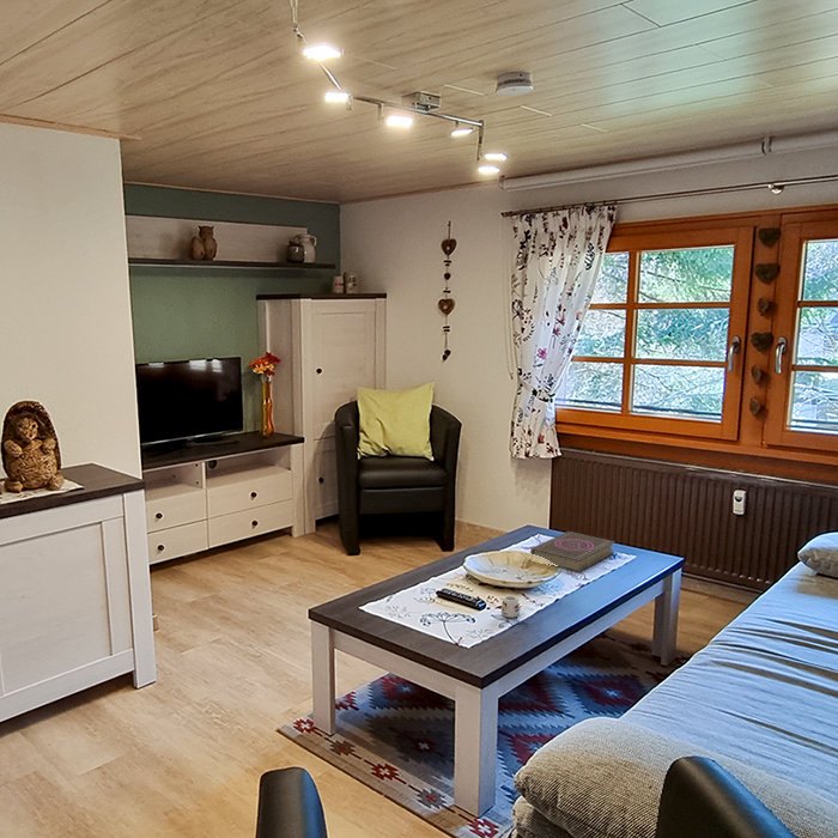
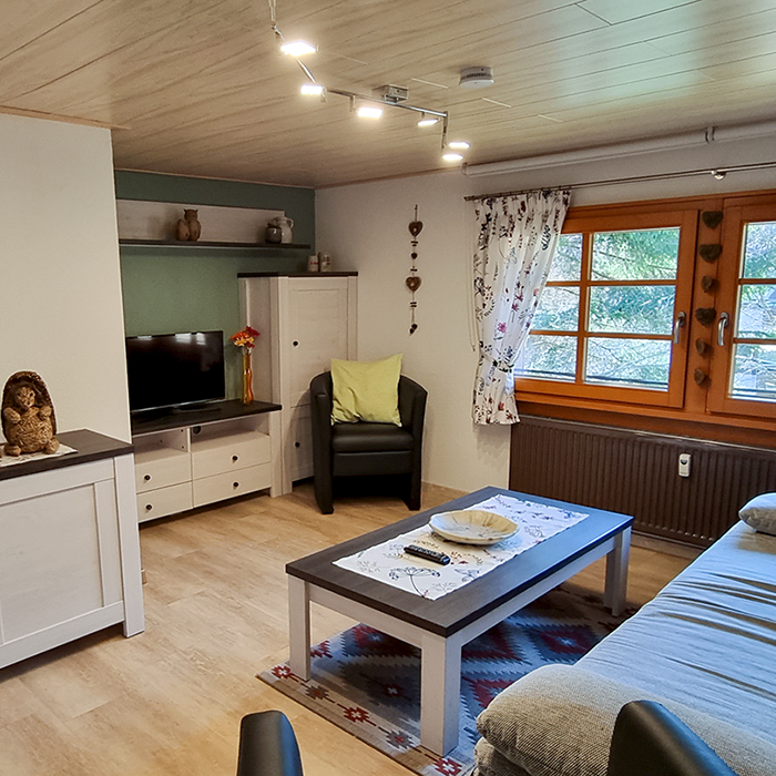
- mug (518, 608)
- book (572, 549)
